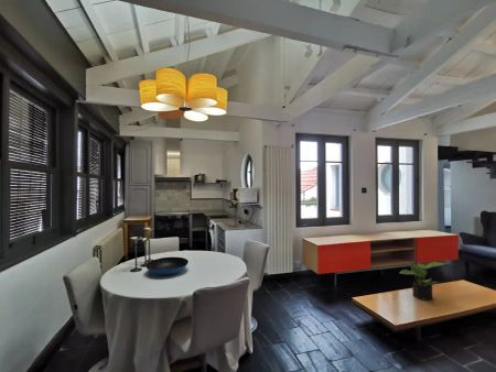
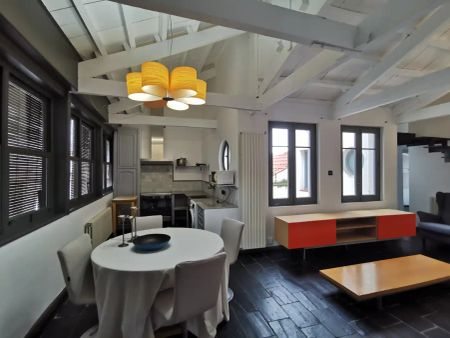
- potted plant (423, 278)
